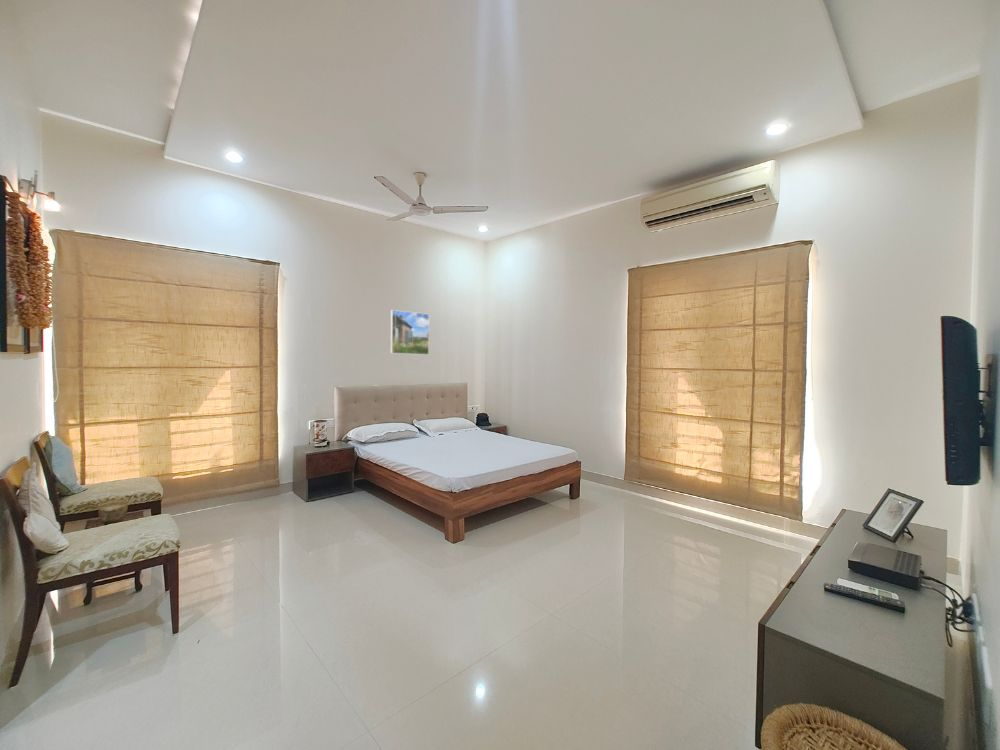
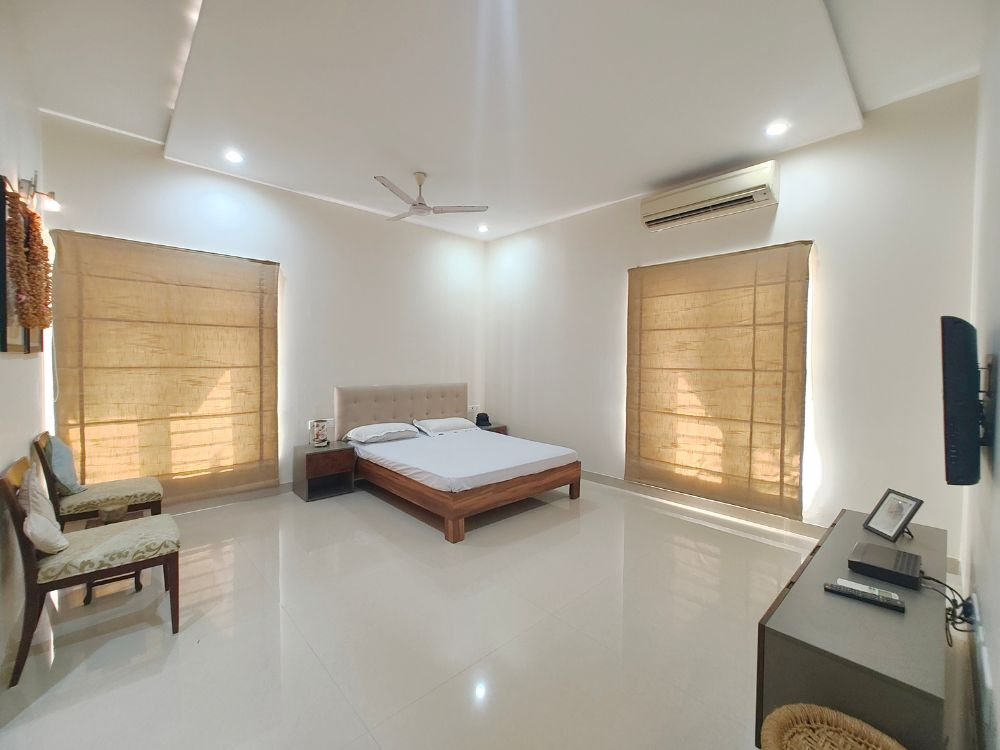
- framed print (410, 333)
